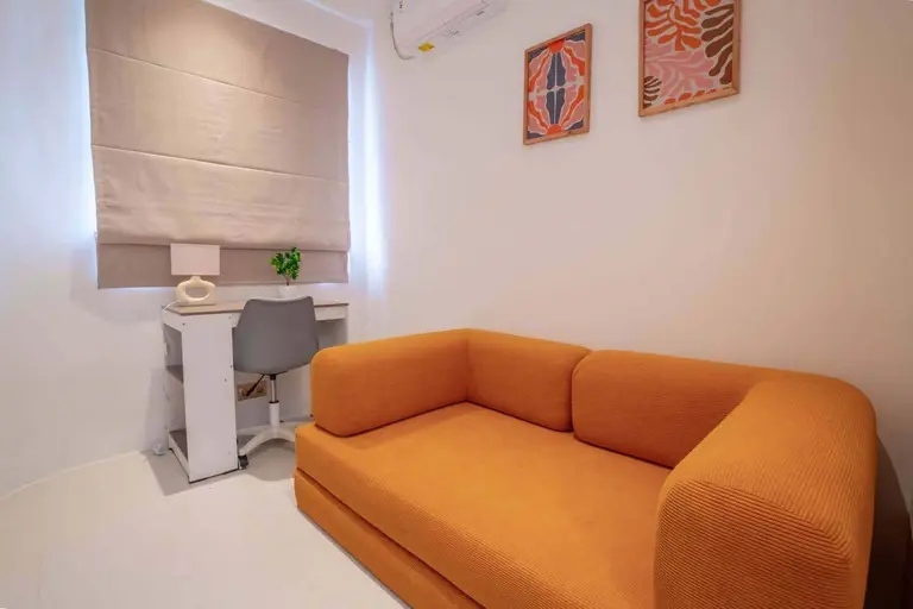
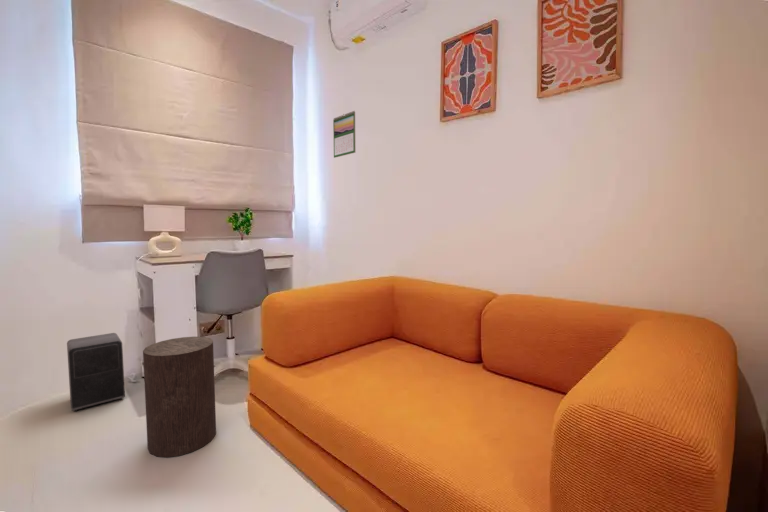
+ calendar (344, 134)
+ speaker (96, 369)
+ stool (181, 392)
